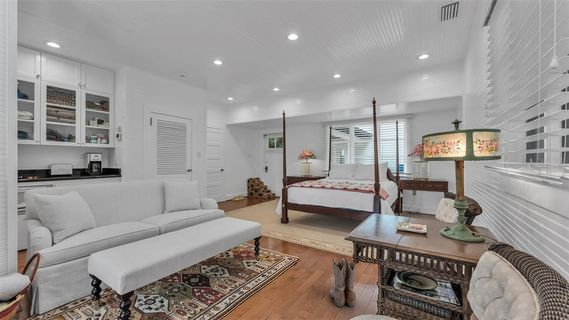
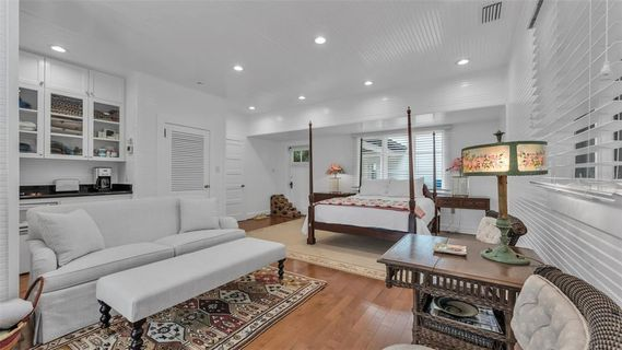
- boots (342, 276)
